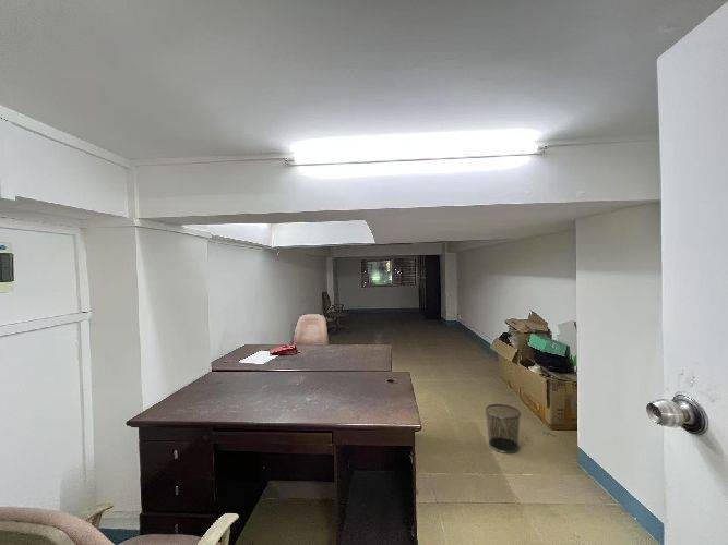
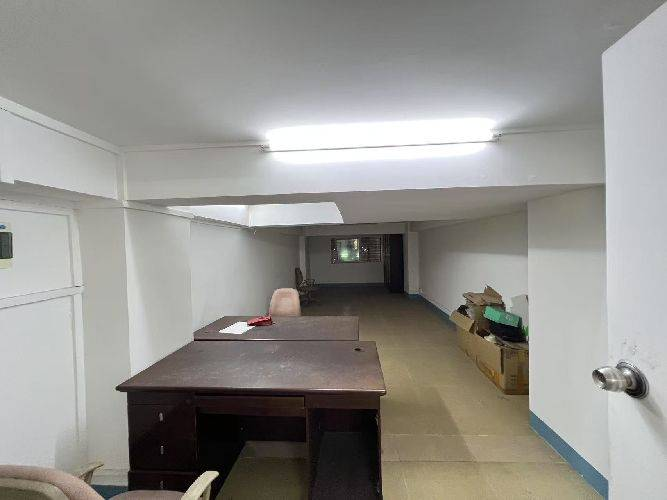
- waste bin (503, 427)
